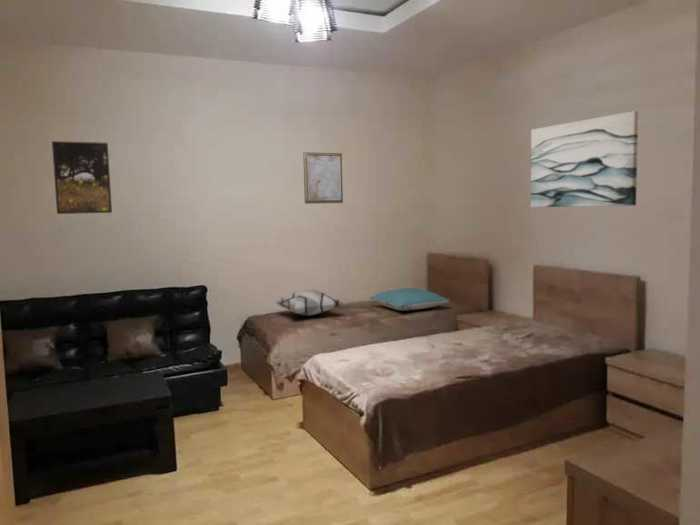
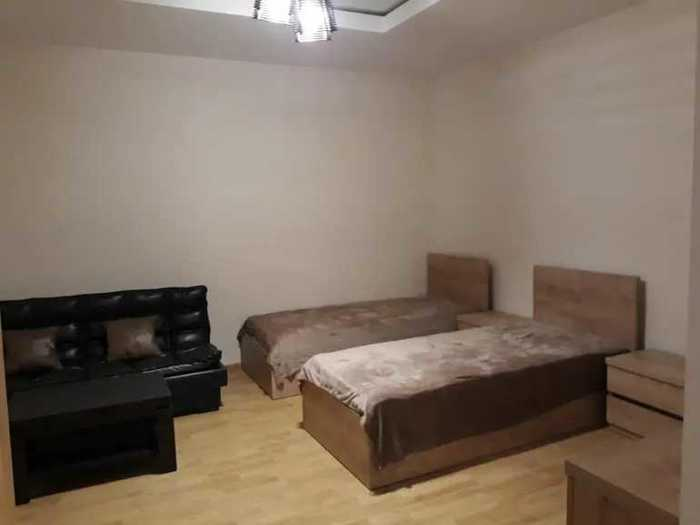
- wall art (578, 164)
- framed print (82, 177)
- decorative pillow (309, 302)
- wall art (323, 178)
- pillow (408, 299)
